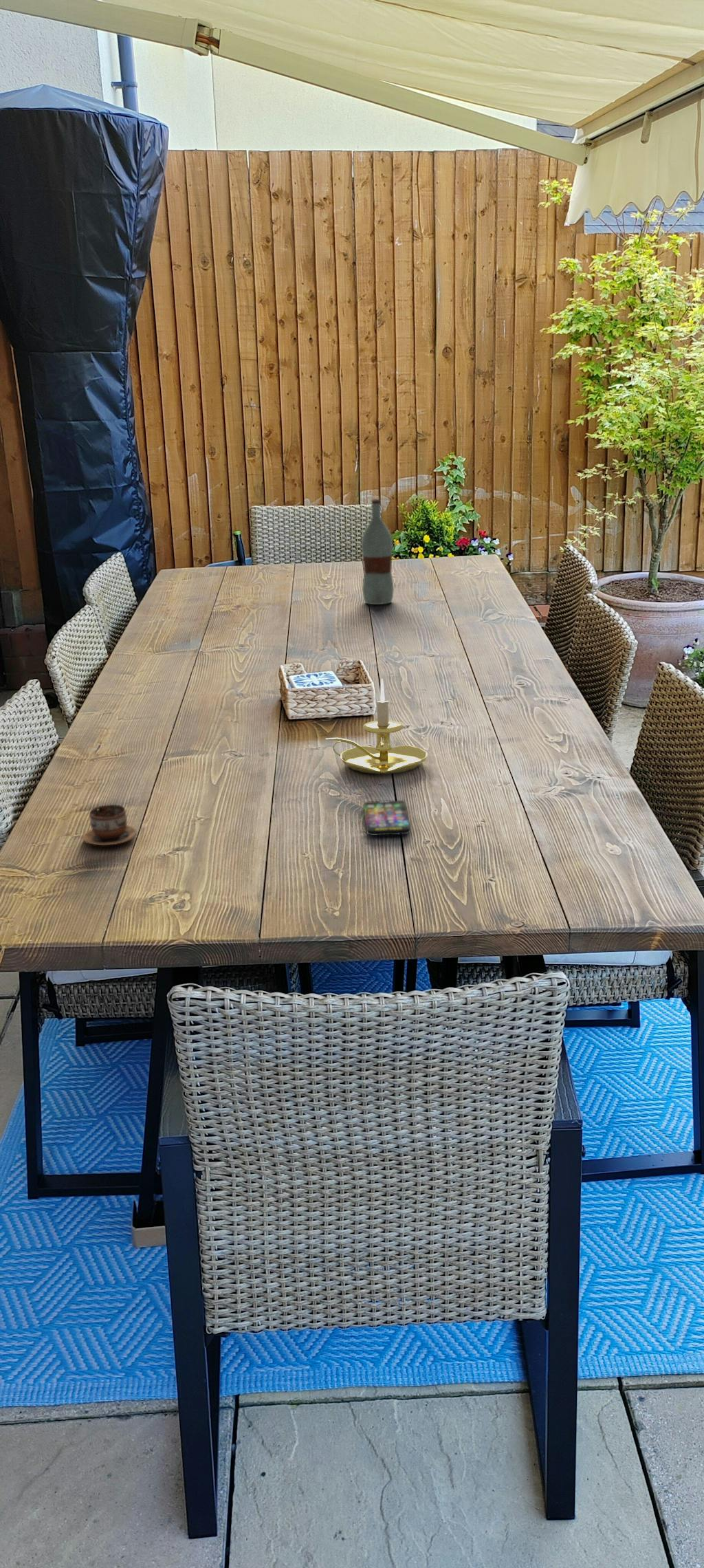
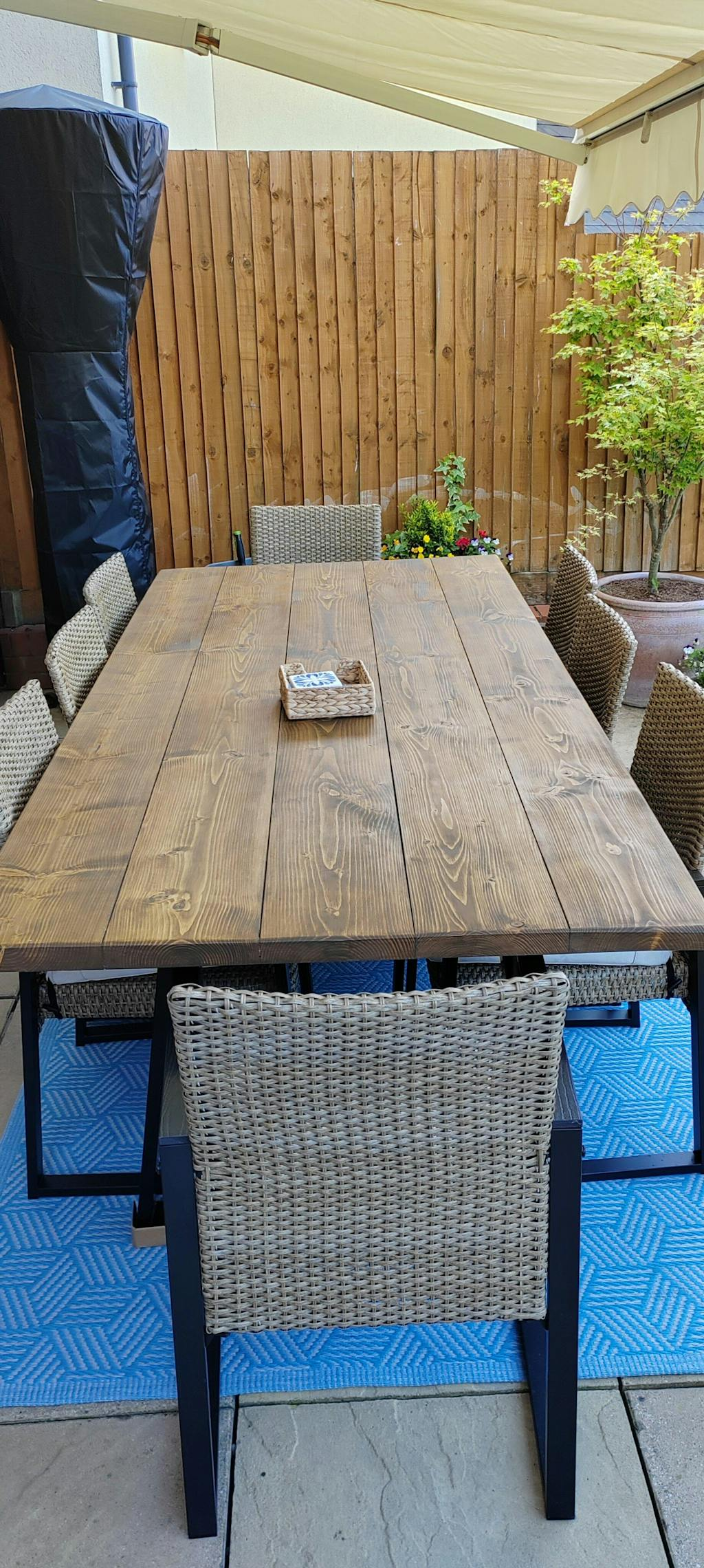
- smartphone (386, 817)
- bottle (377, 552)
- cup (108, 824)
- candle holder (375, 722)
